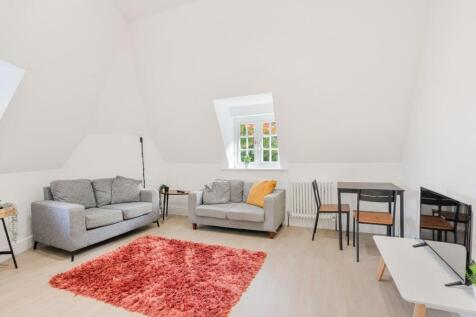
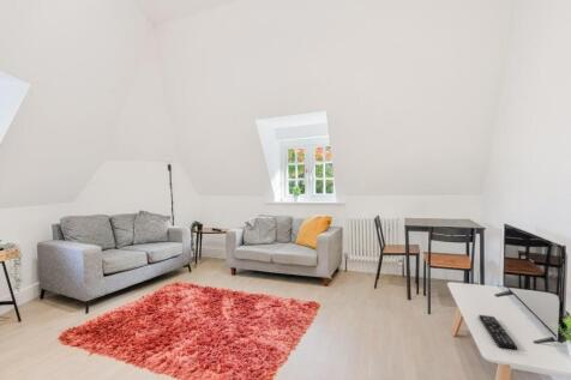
+ remote control (495, 330)
